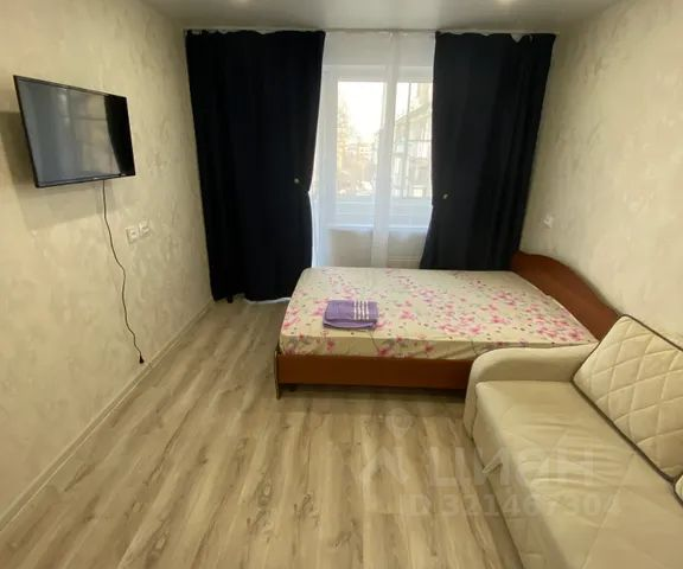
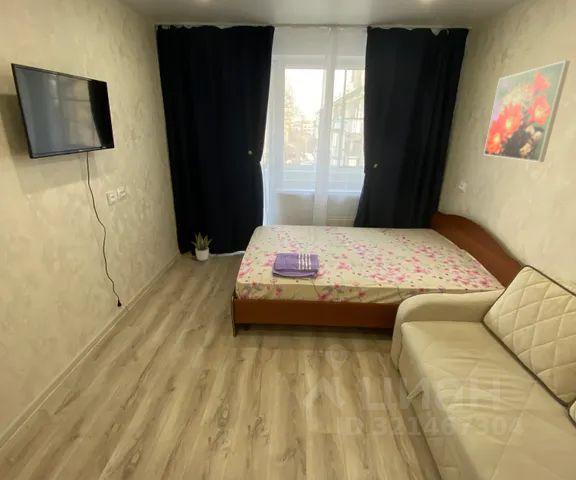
+ potted plant (202, 245)
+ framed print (519, 116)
